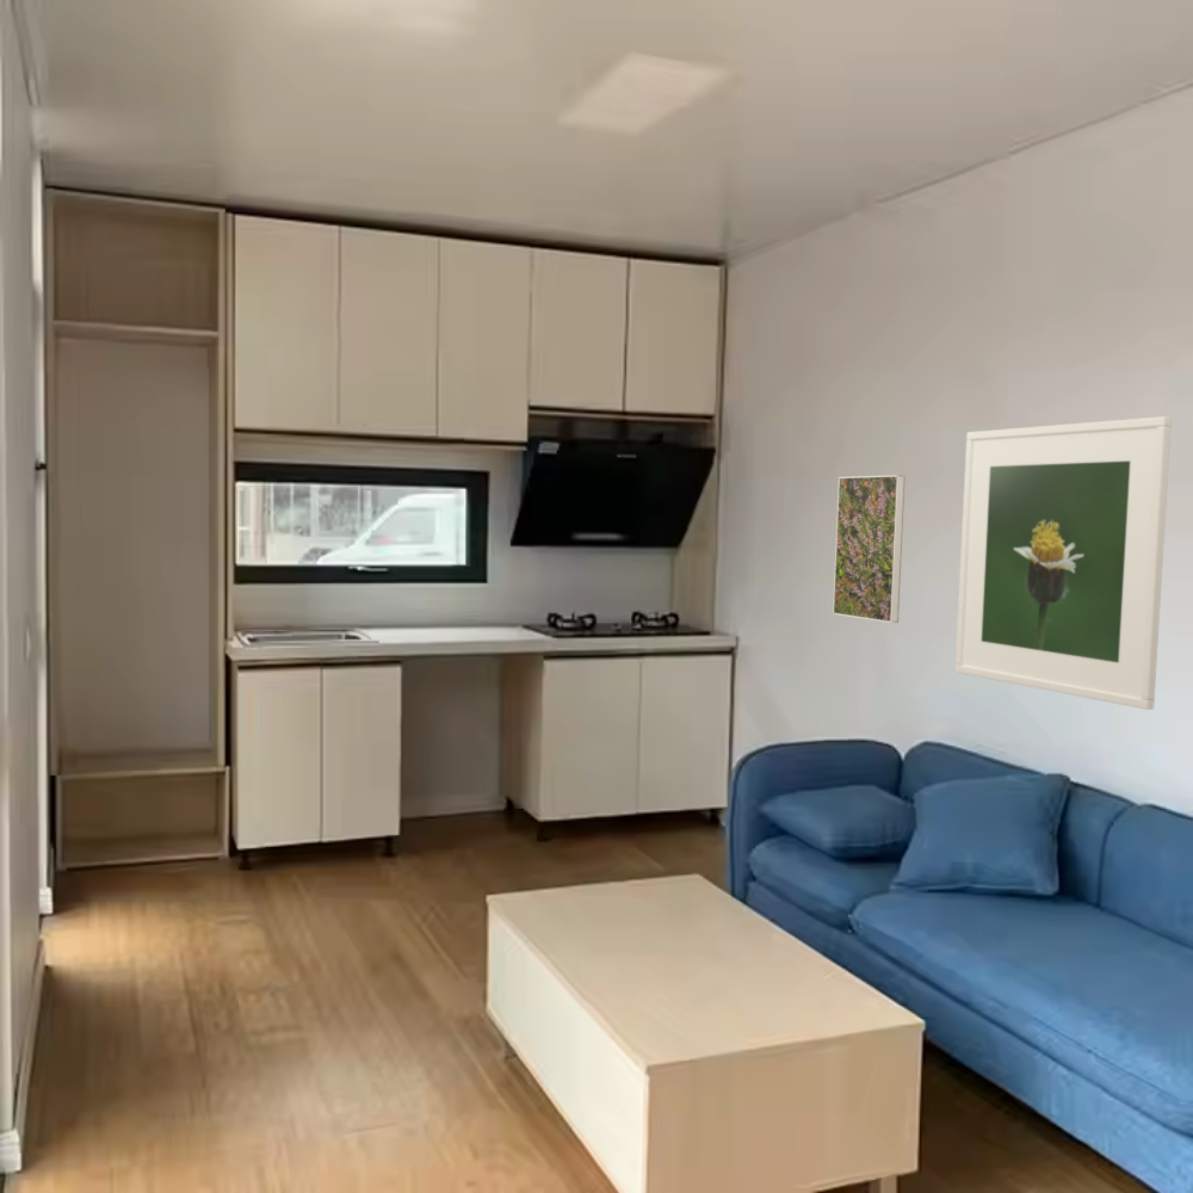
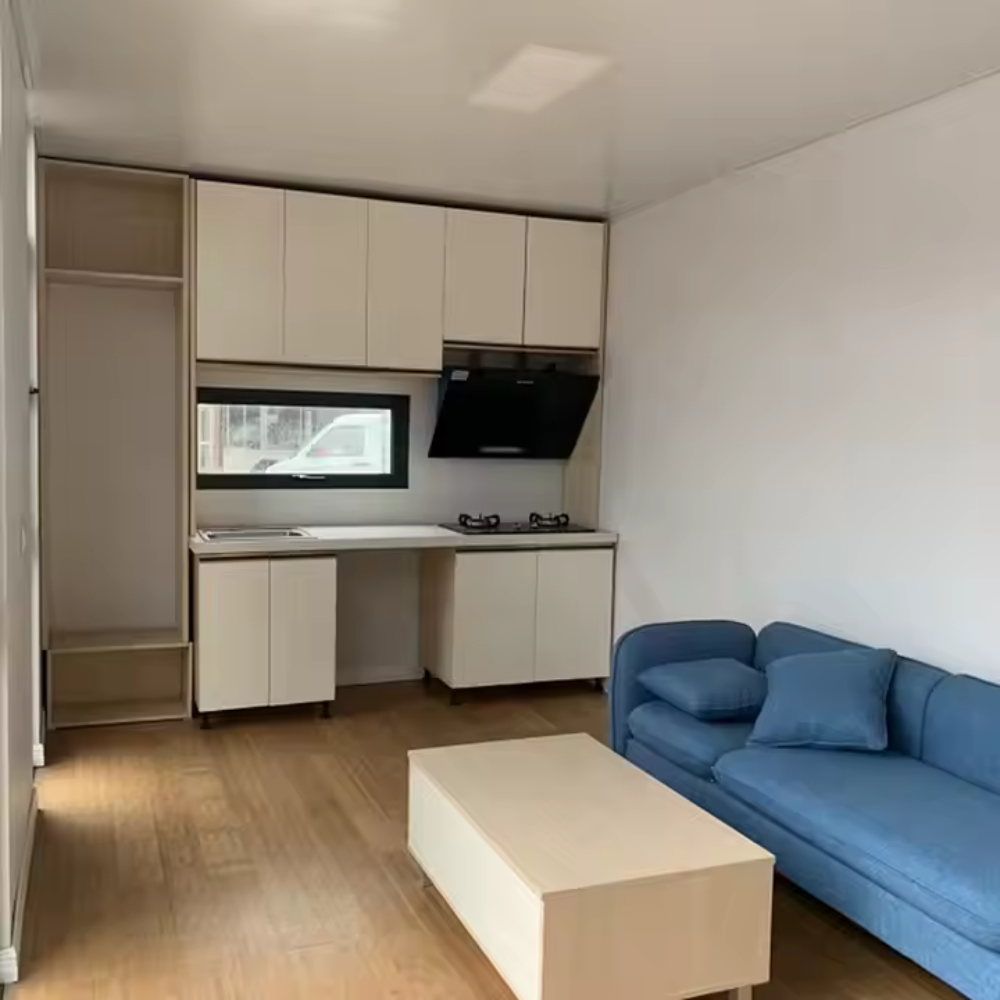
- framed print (867, 546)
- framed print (1051, 557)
